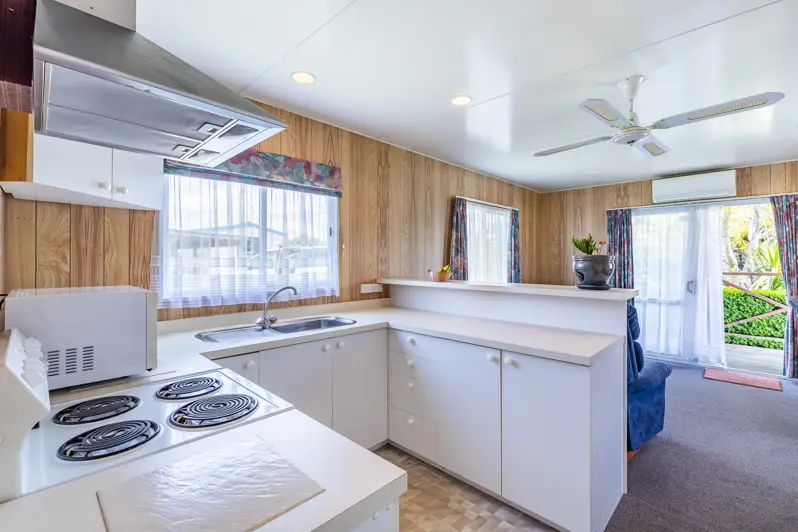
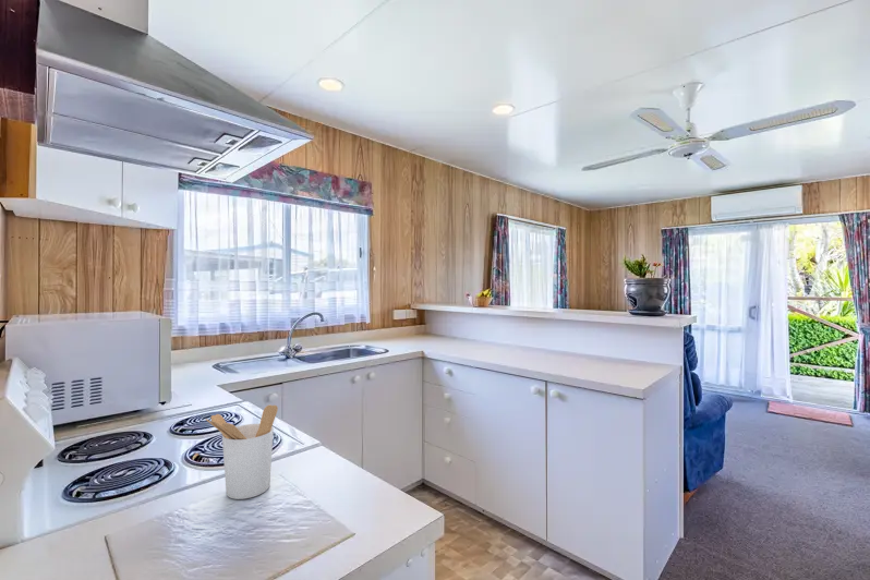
+ utensil holder (240, 450)
